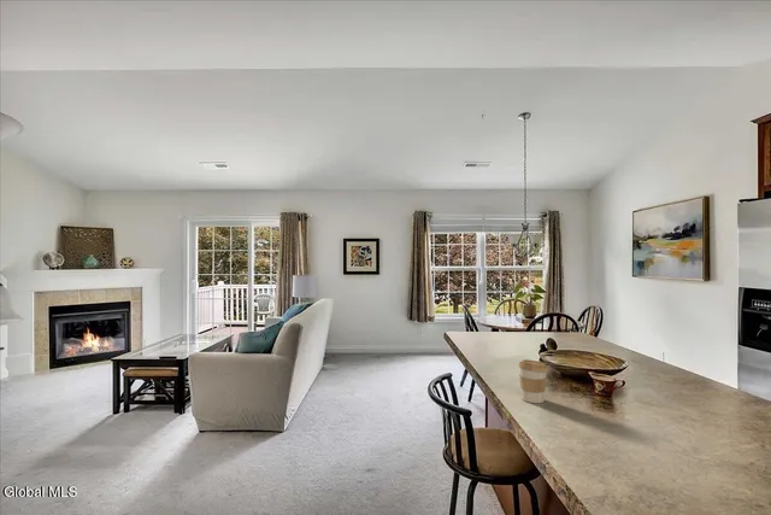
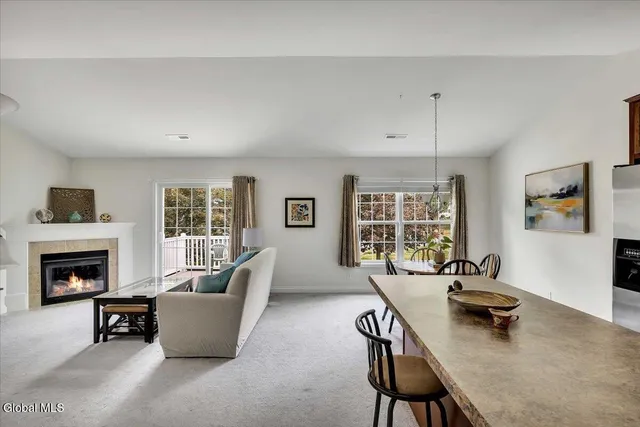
- coffee cup (532, 380)
